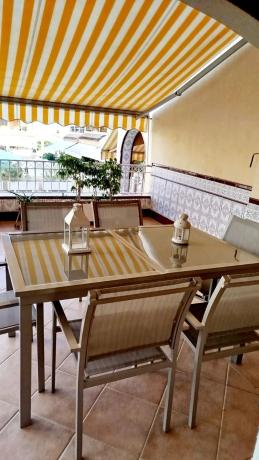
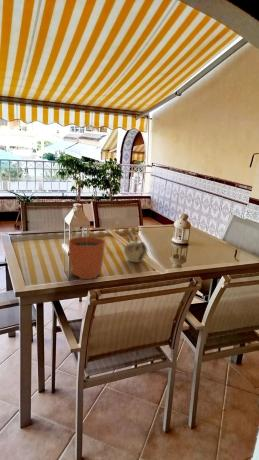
+ teapot (135, 248)
+ plant pot (86, 249)
